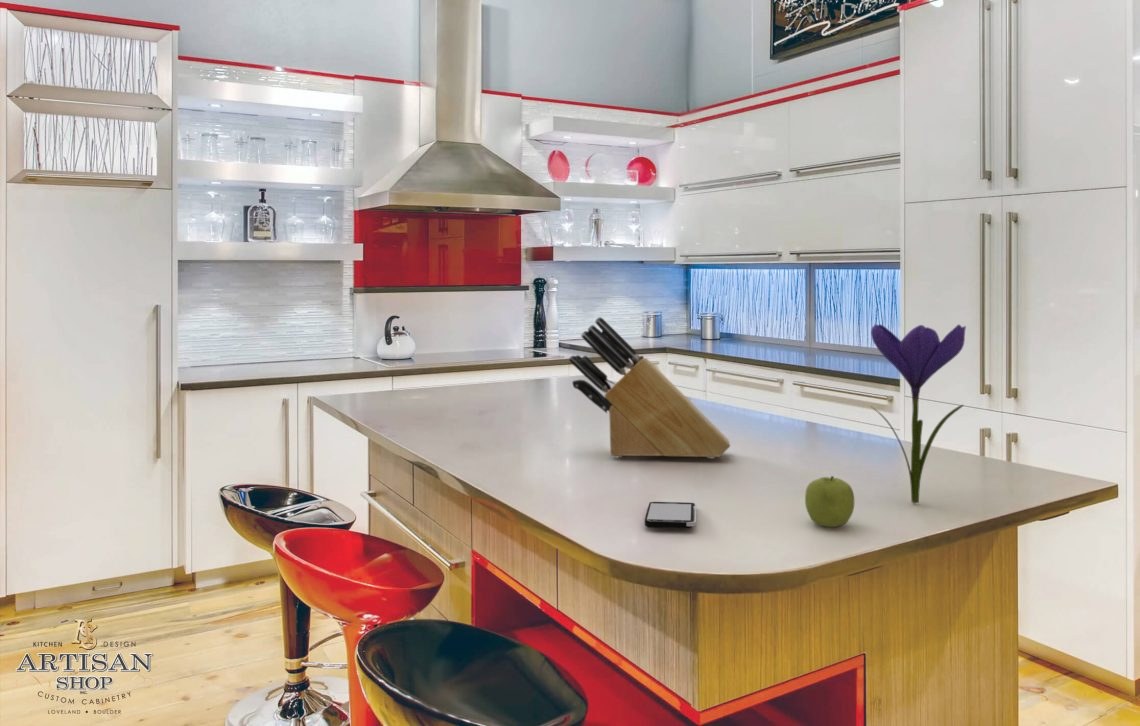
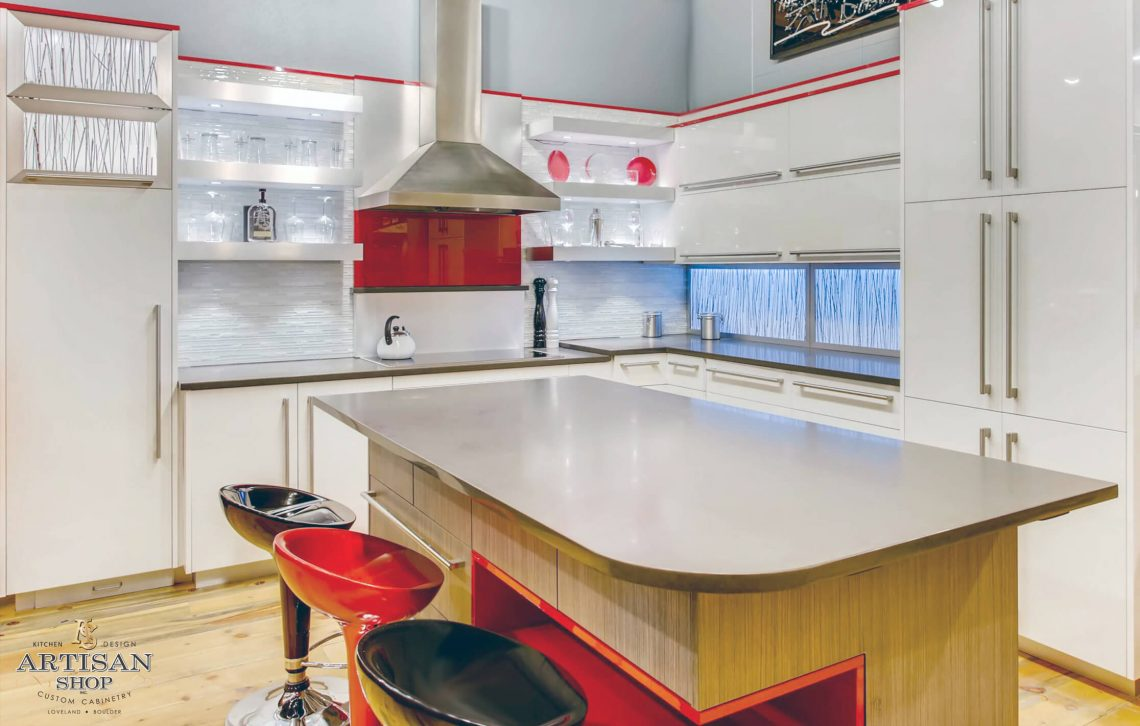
- smartphone (671, 514)
- fruit (829, 499)
- flower (916, 413)
- knife block (649, 386)
